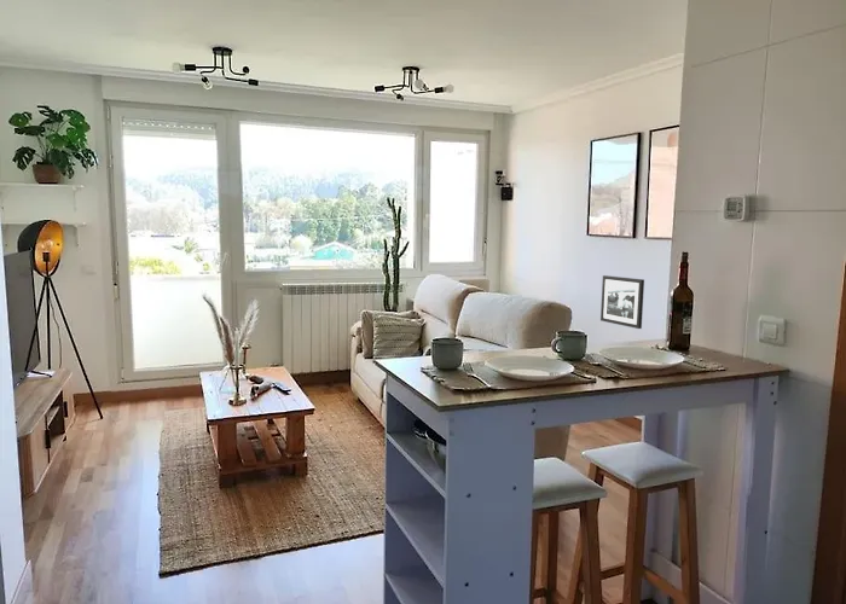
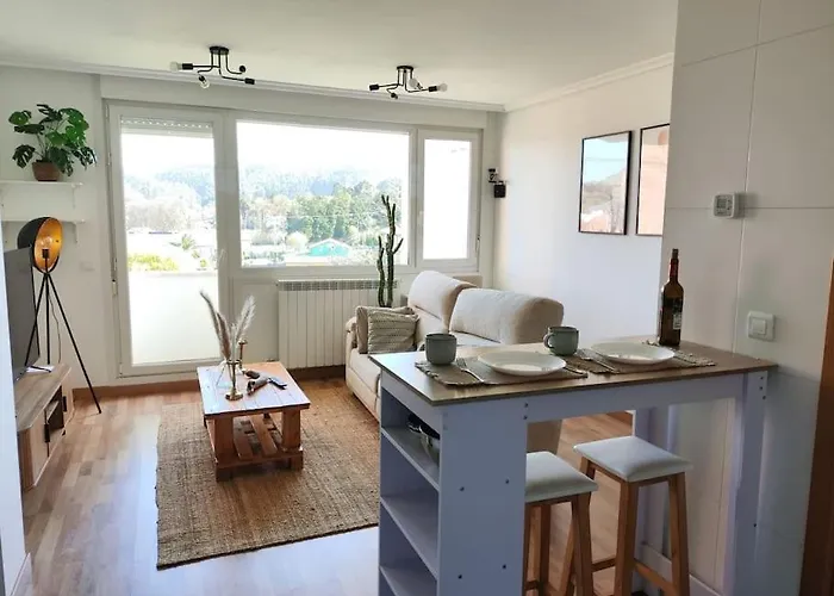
- picture frame (621, 301)
